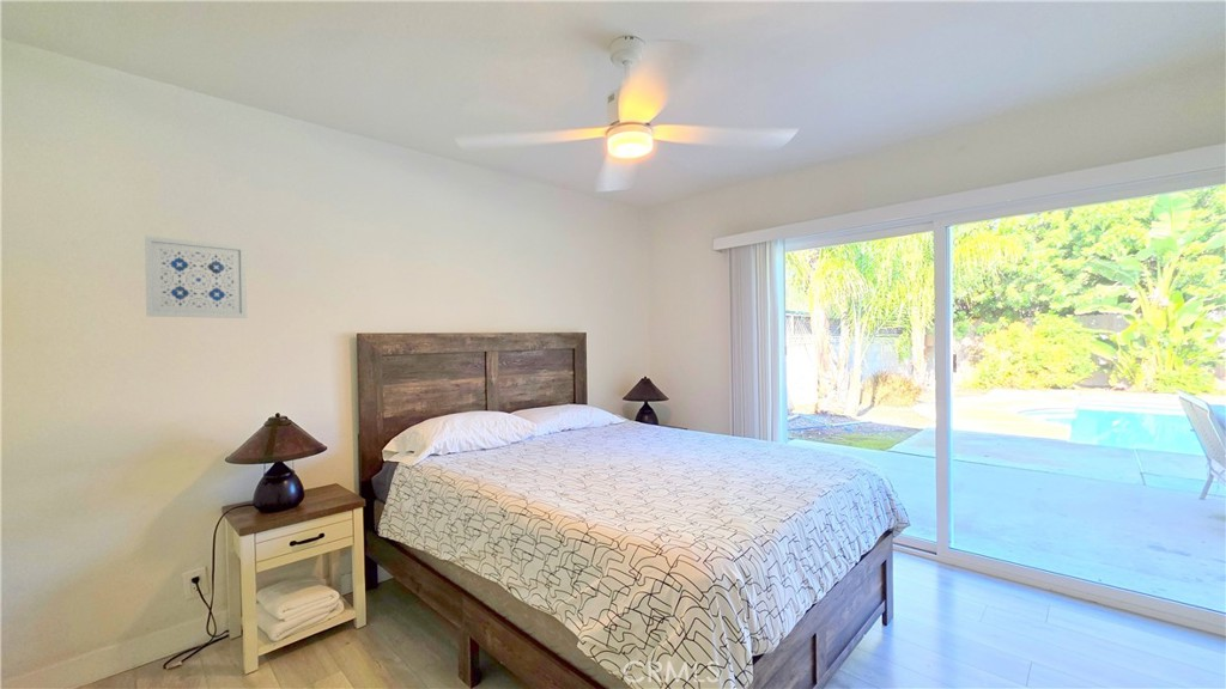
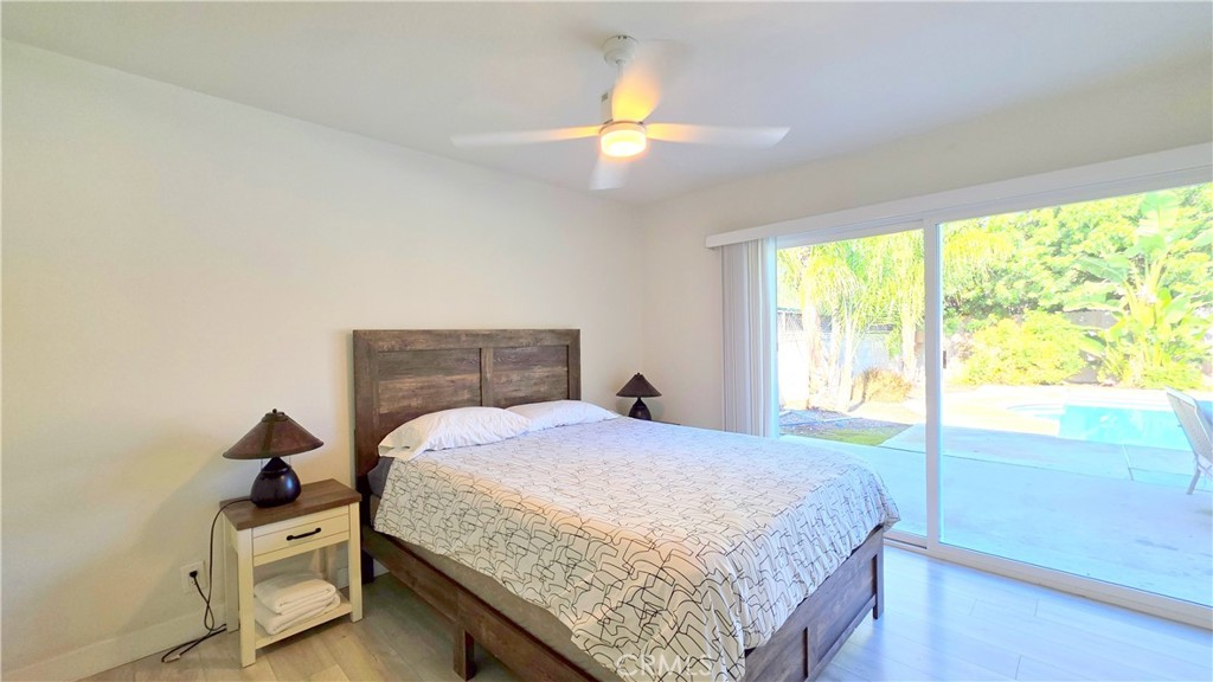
- wall art (198, 279)
